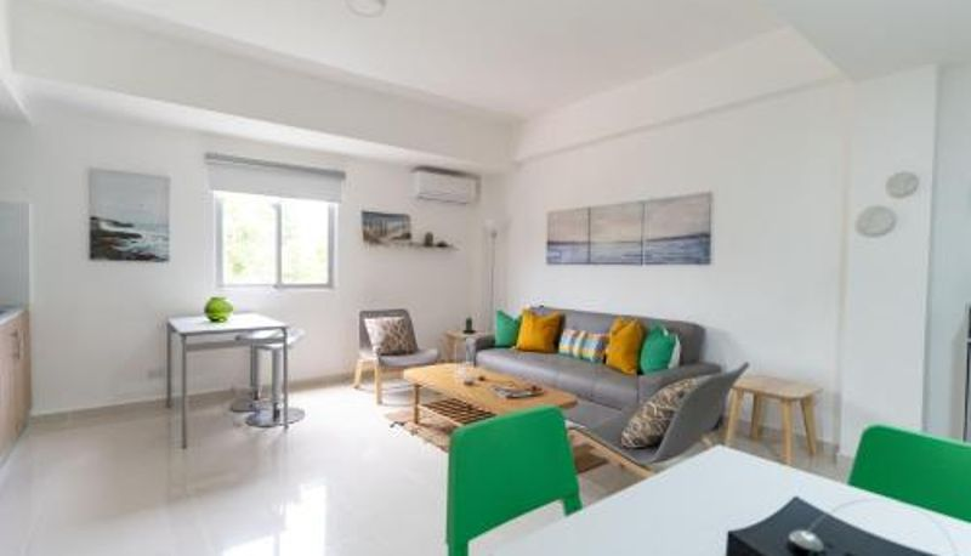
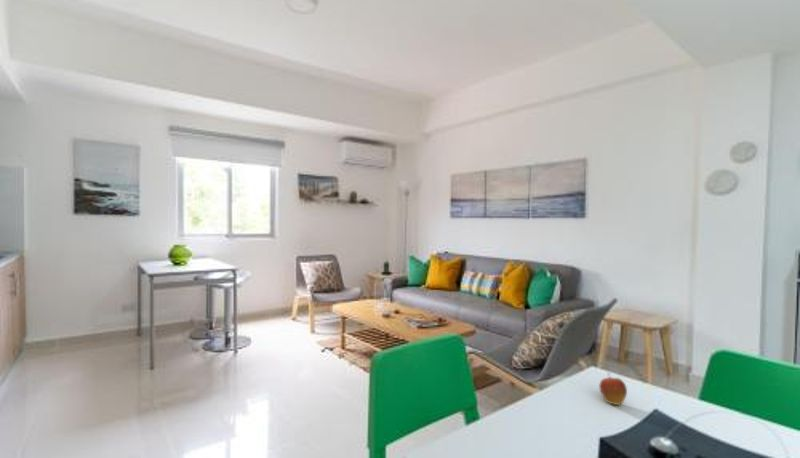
+ fruit (612, 388)
